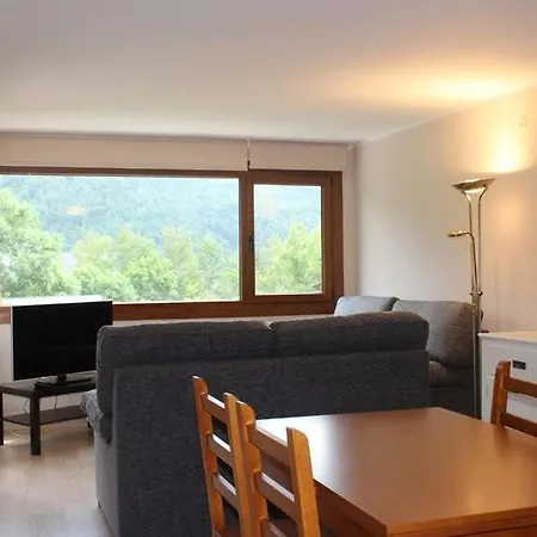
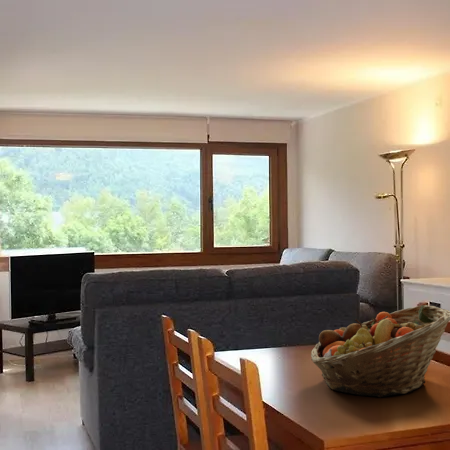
+ fruit basket (379, 345)
